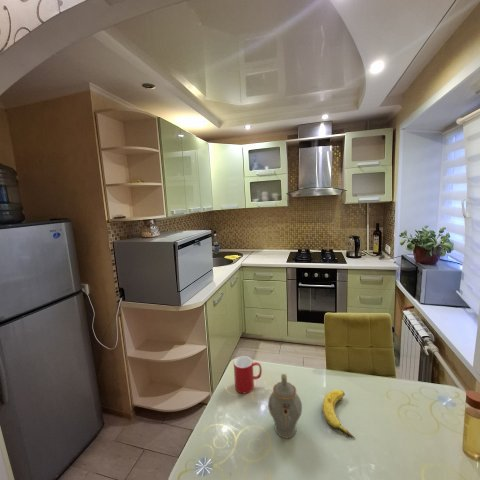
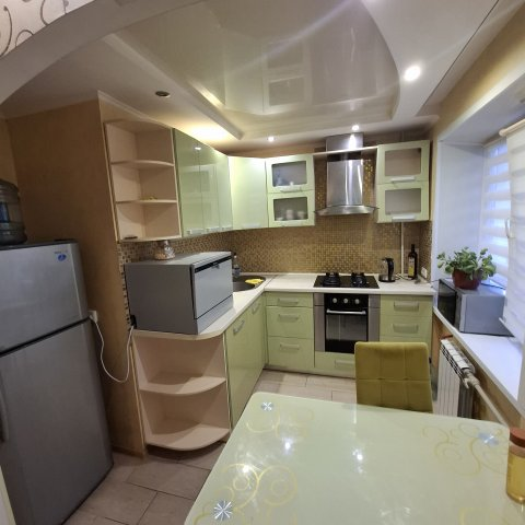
- cup (247, 374)
- banana (334, 411)
- chinaware (284, 403)
